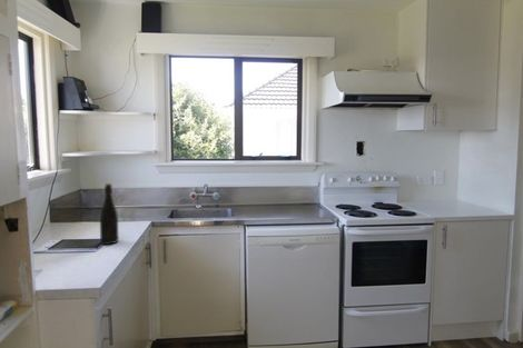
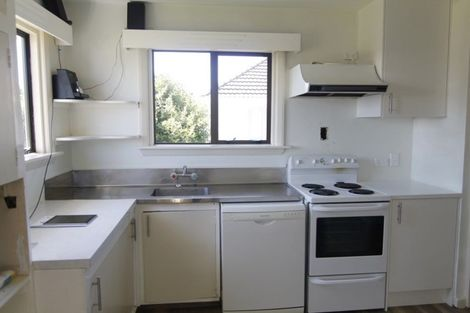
- bottle (108, 212)
